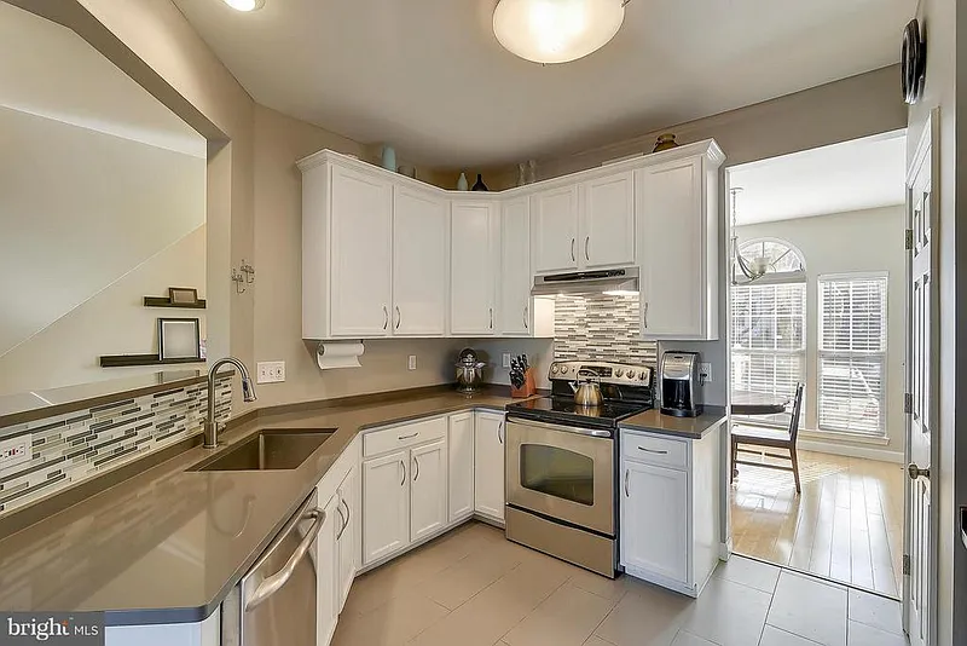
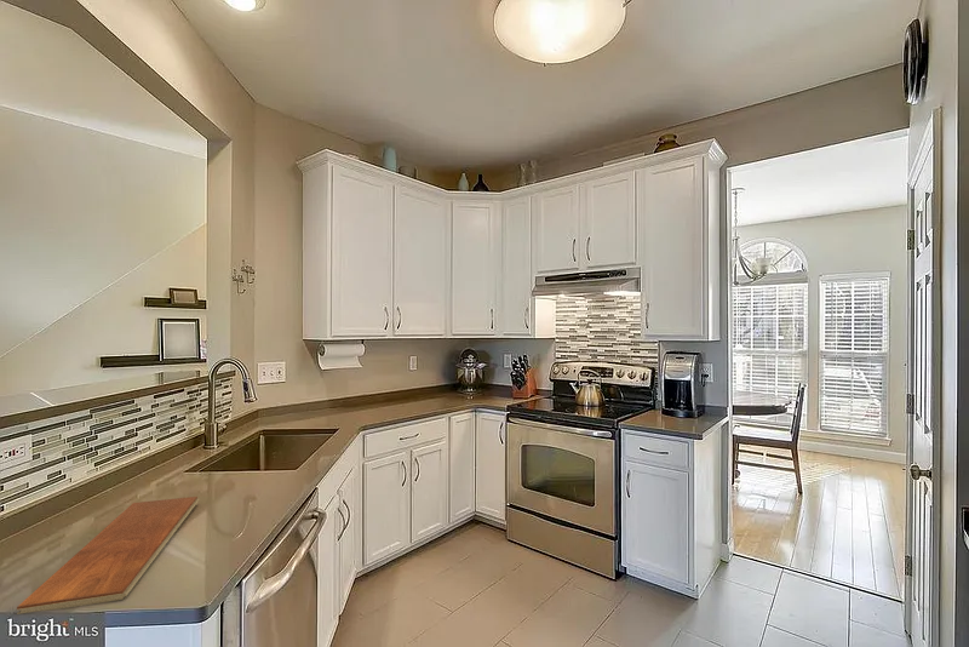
+ chopping board (130, 540)
